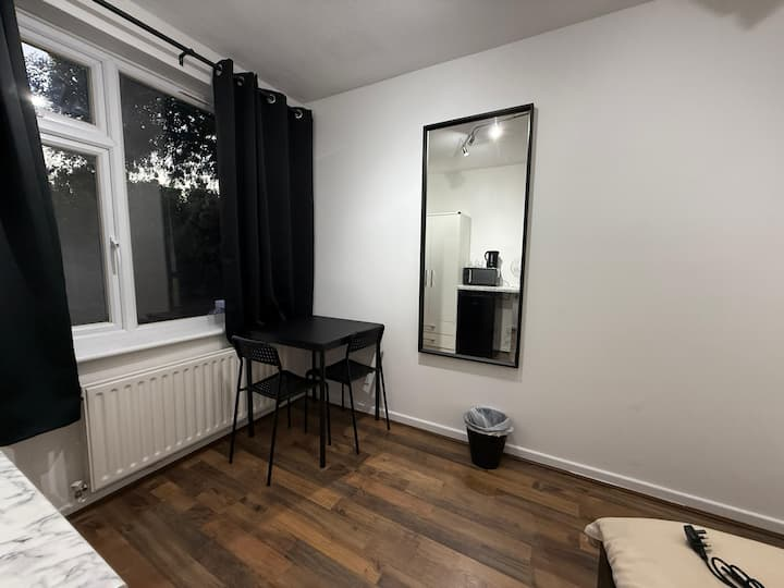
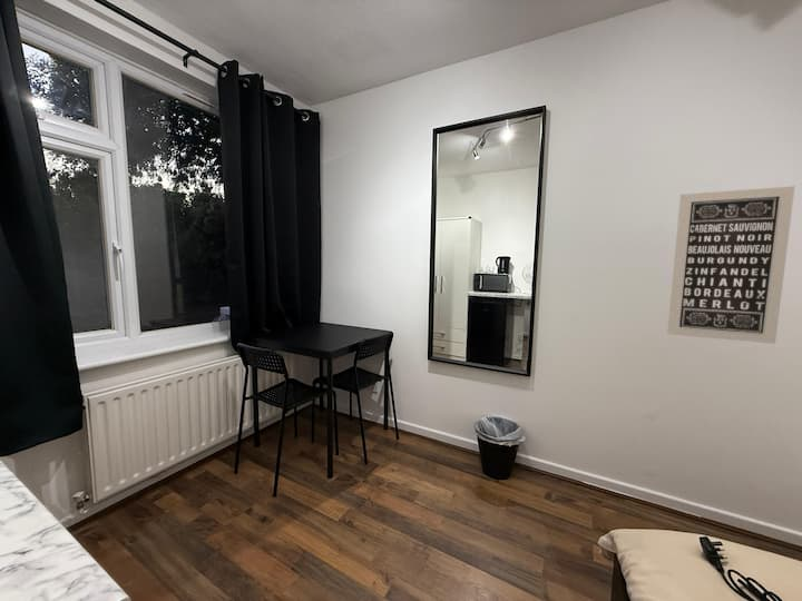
+ wall art (725, 266)
